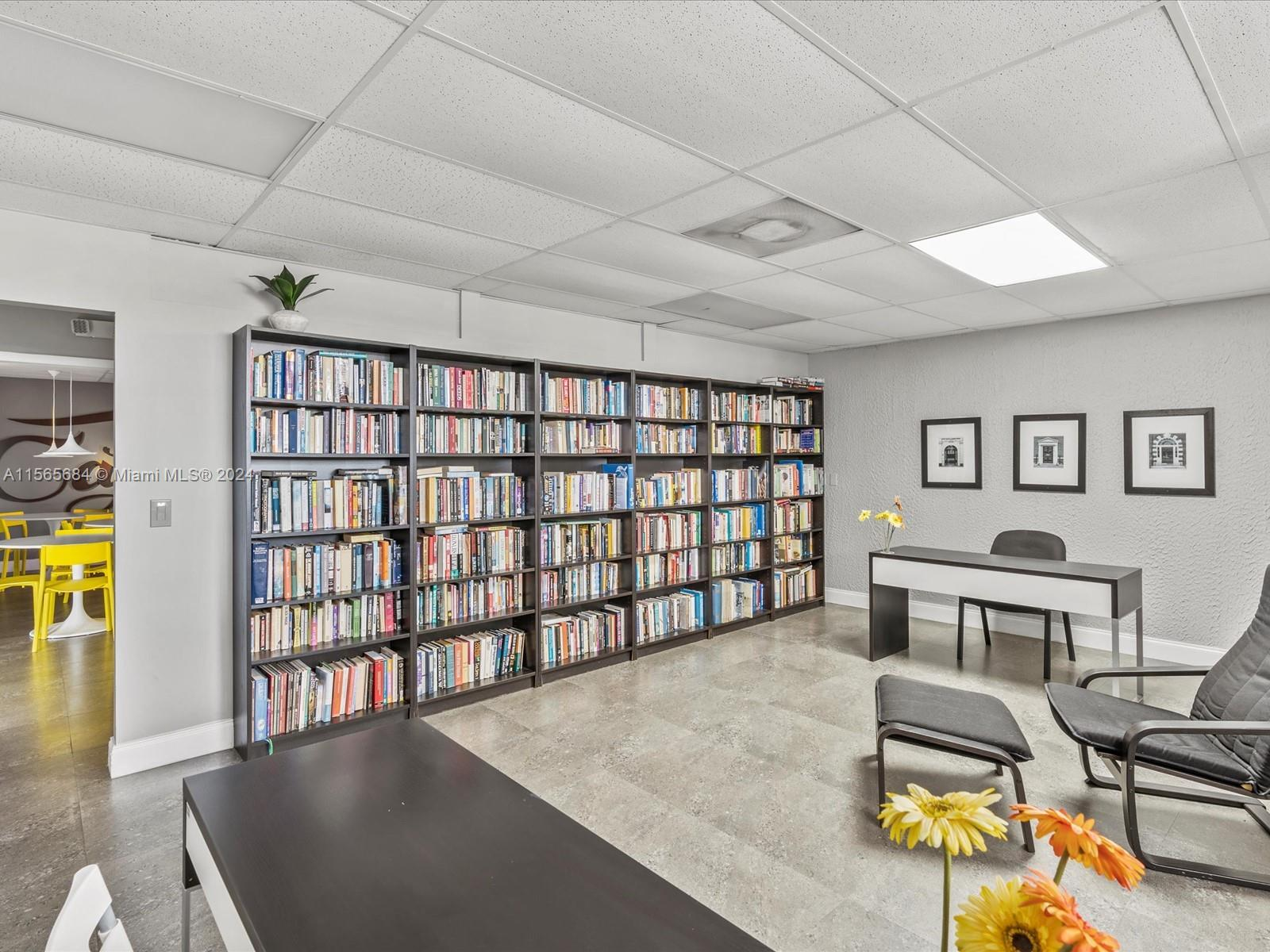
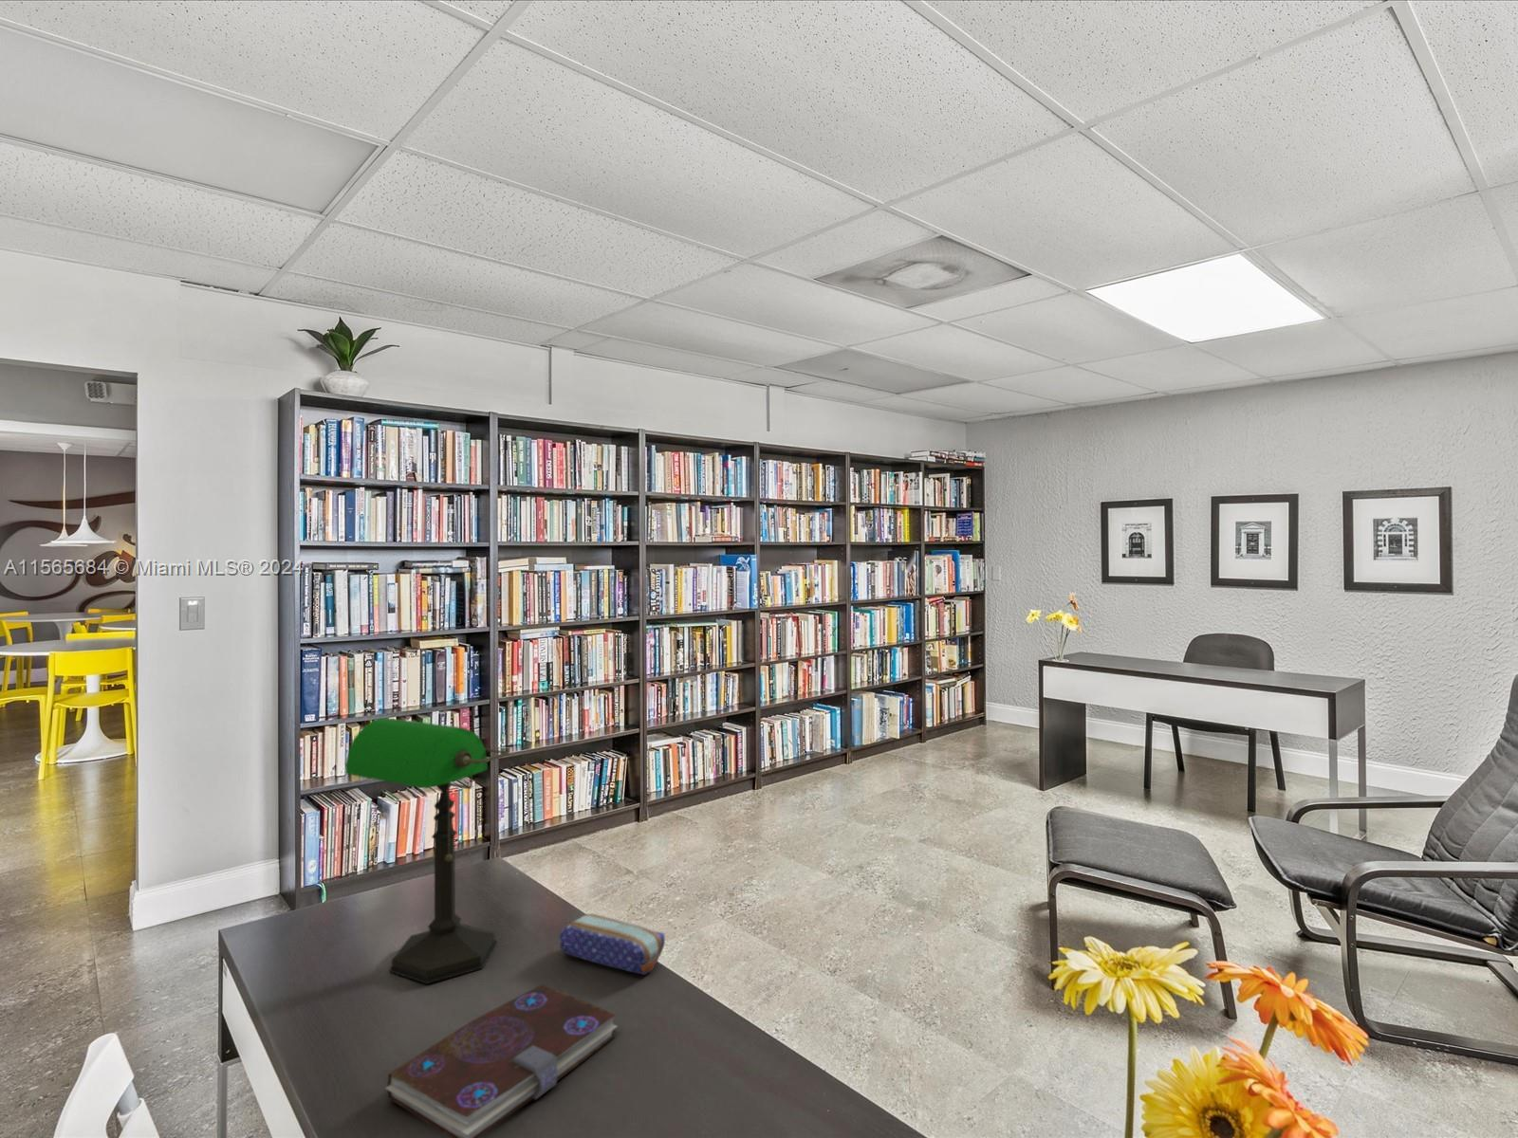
+ pencil case (611, 942)
+ desk lamp (435, 840)
+ book (509, 1051)
